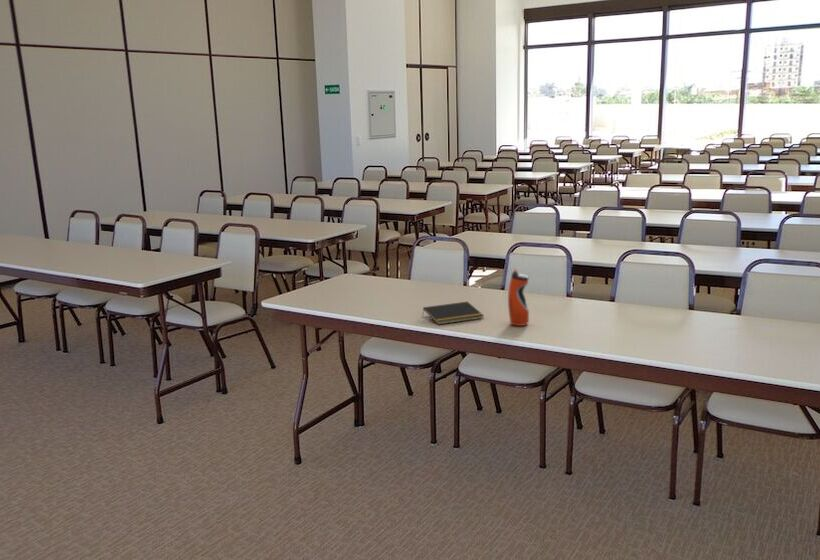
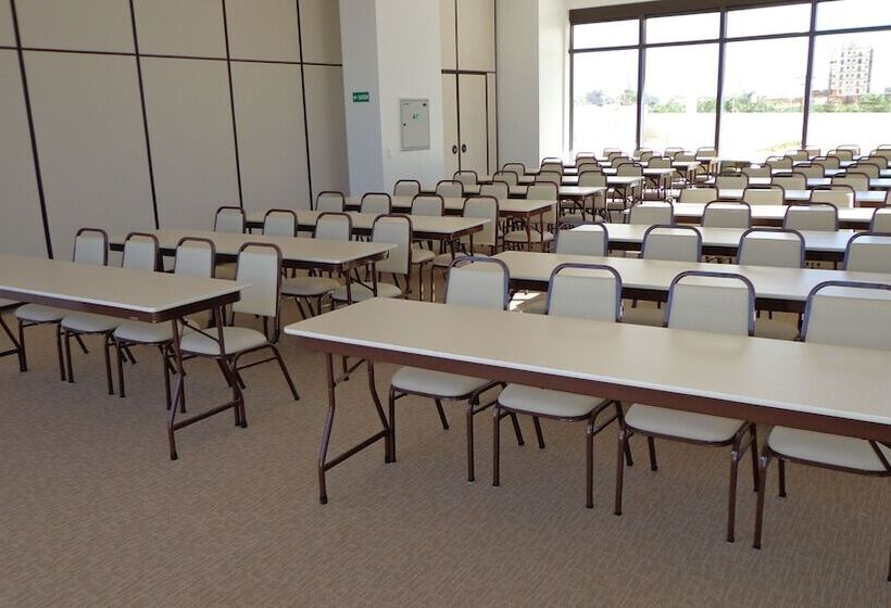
- water bottle (518, 296)
- notepad (453, 312)
